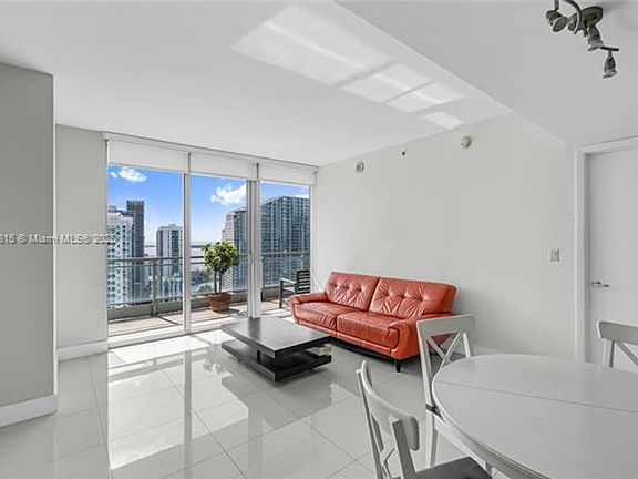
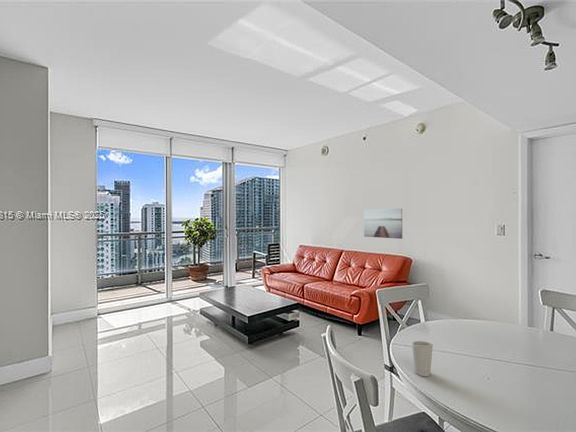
+ wall art (382, 223)
+ cup (422, 357)
